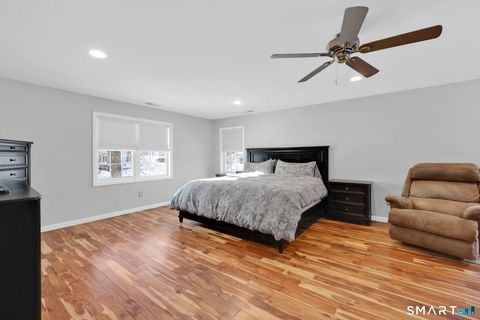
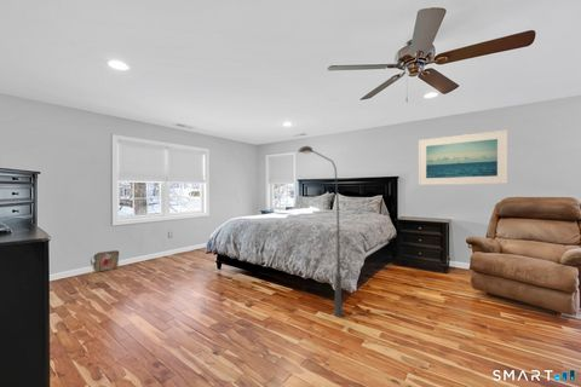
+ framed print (459, 160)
+ floor lamp (338, 236)
+ cardboard box (104, 260)
